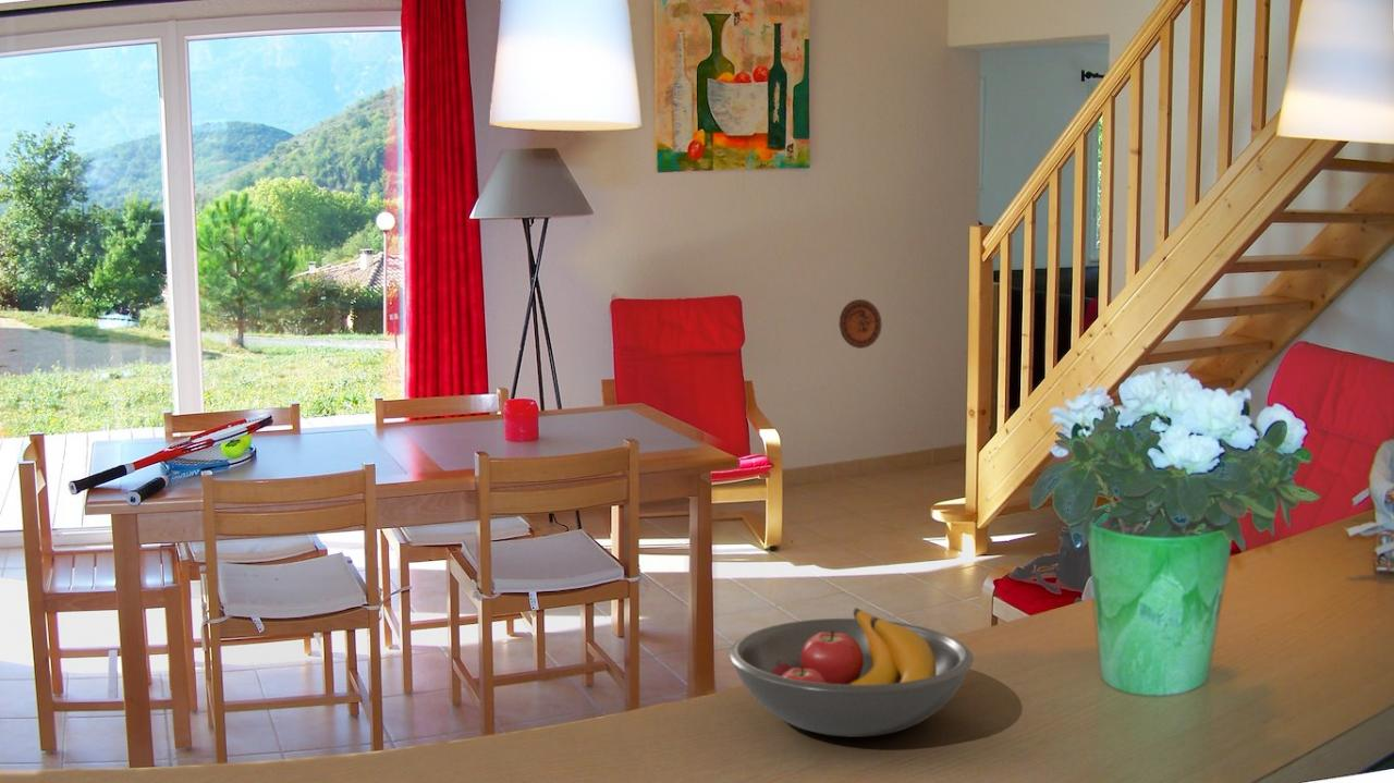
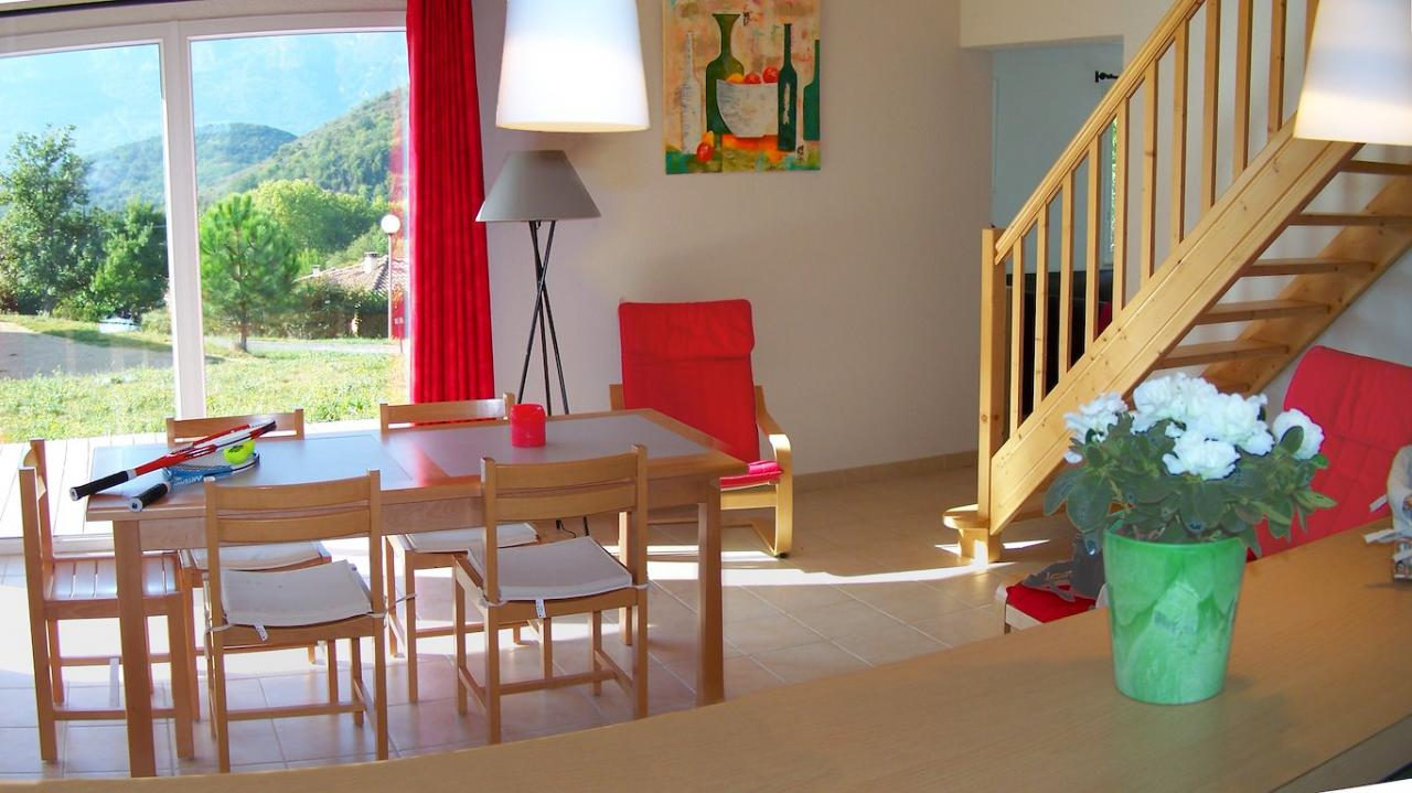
- fruit bowl (849, 675)
- decorative plate (859, 323)
